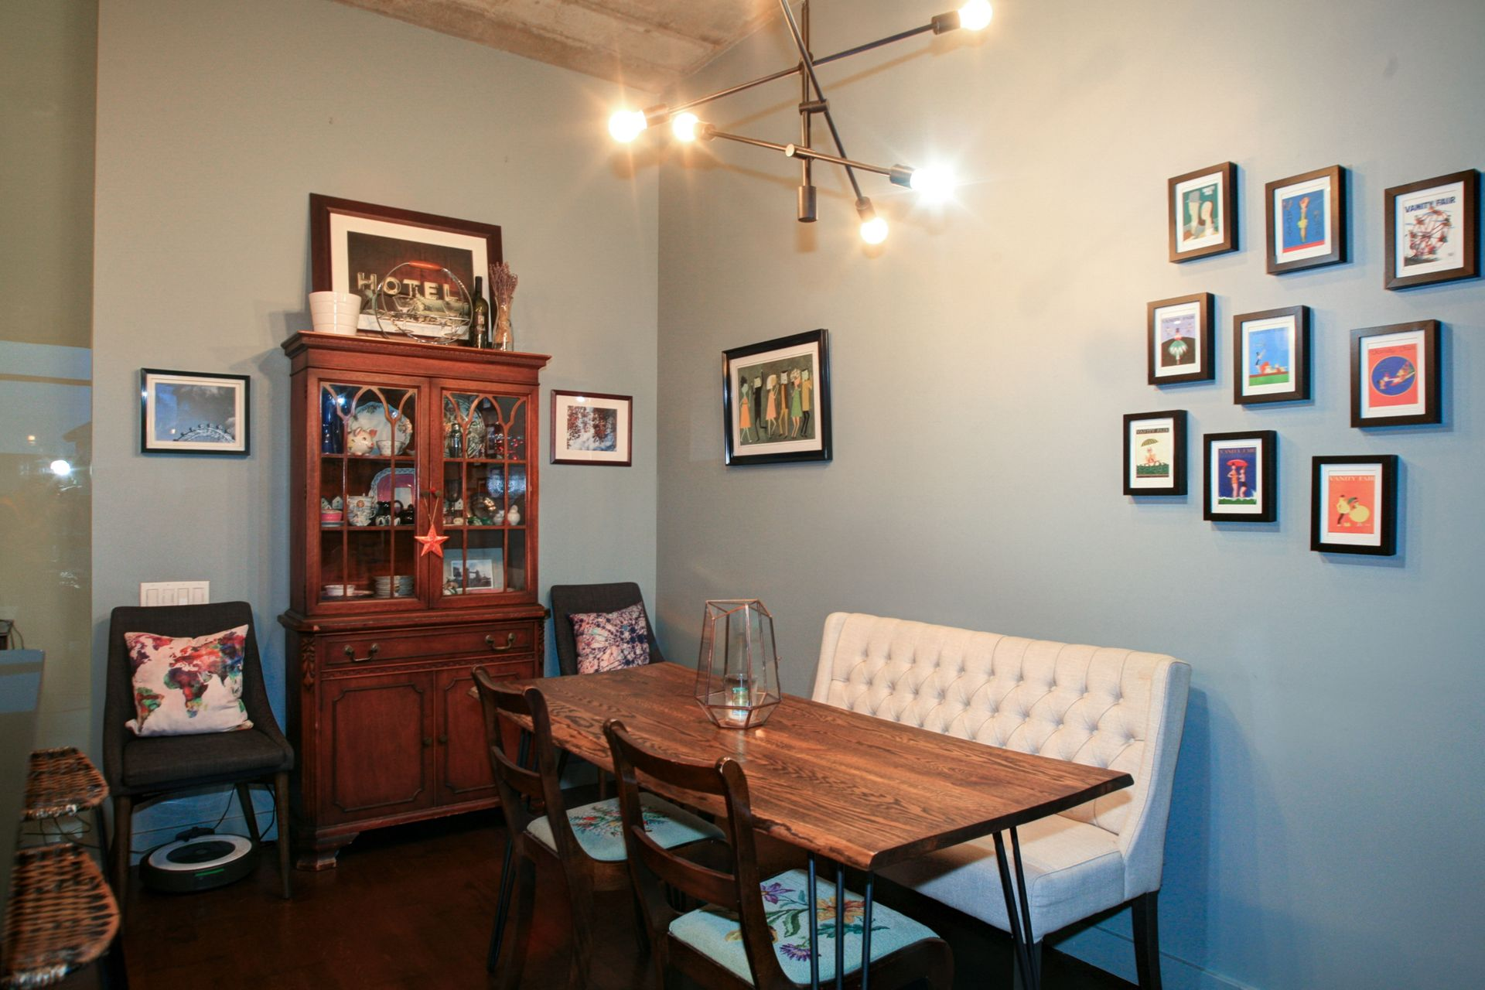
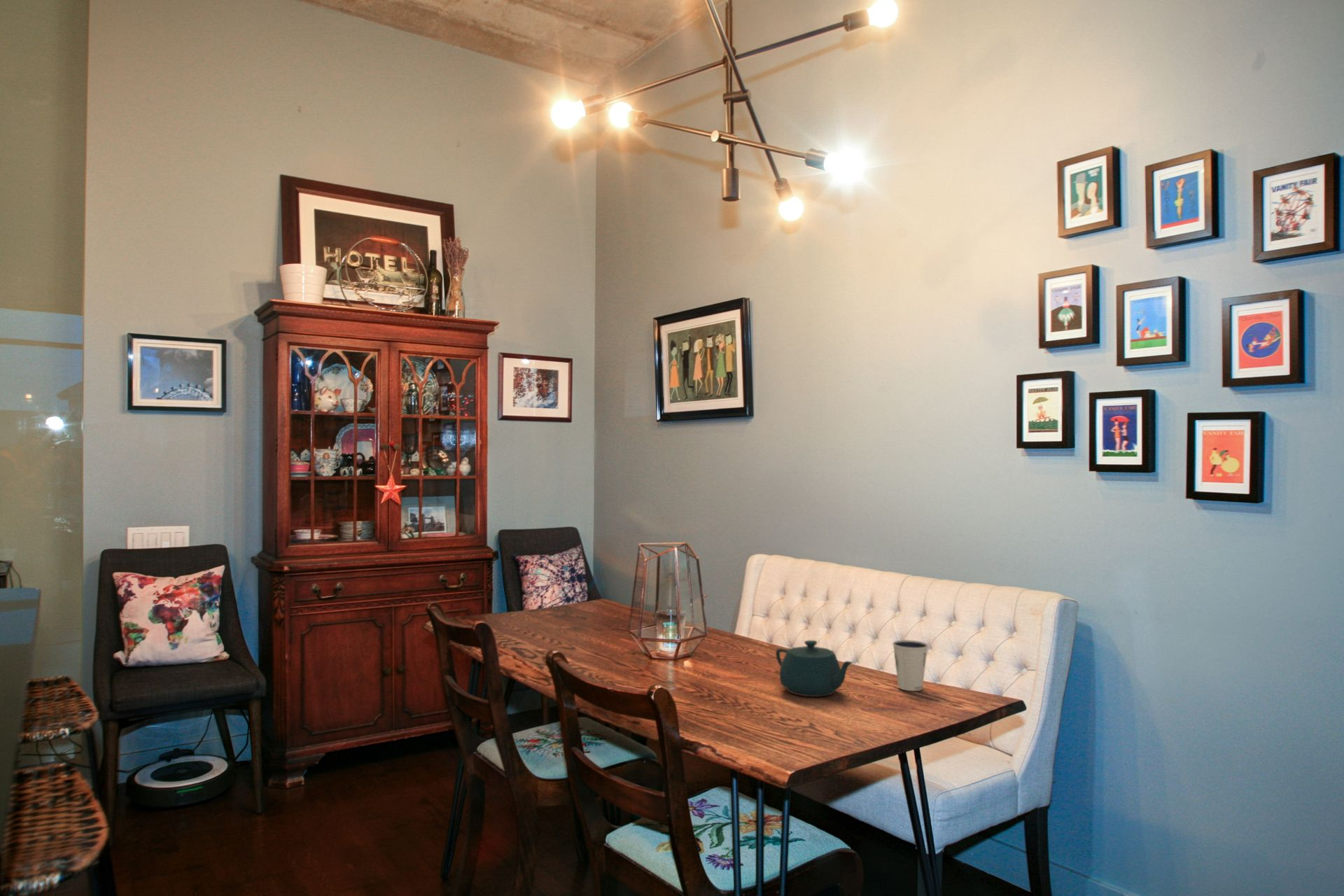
+ teapot (813, 666)
+ dixie cup (910, 666)
